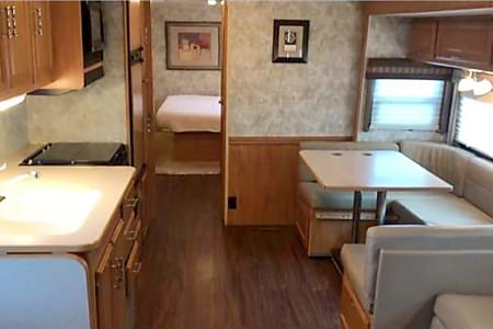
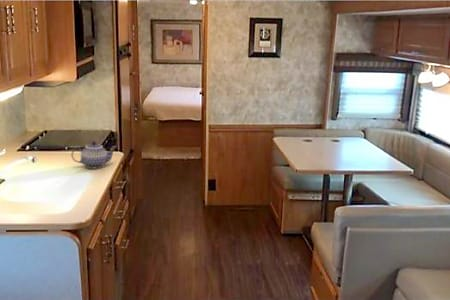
+ teapot (94, 153)
